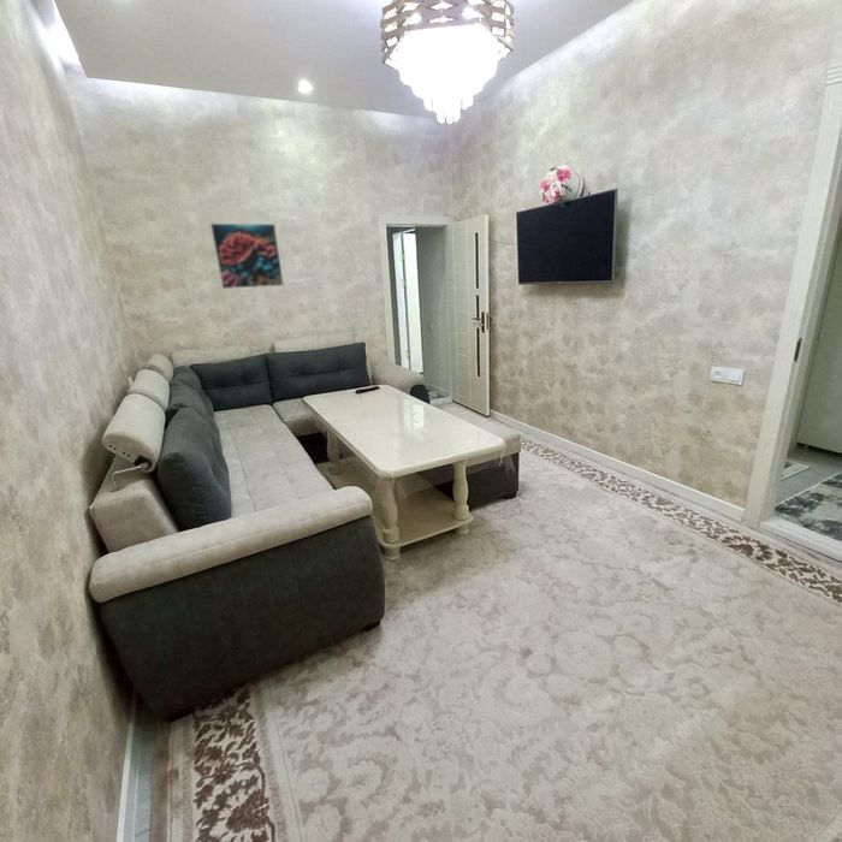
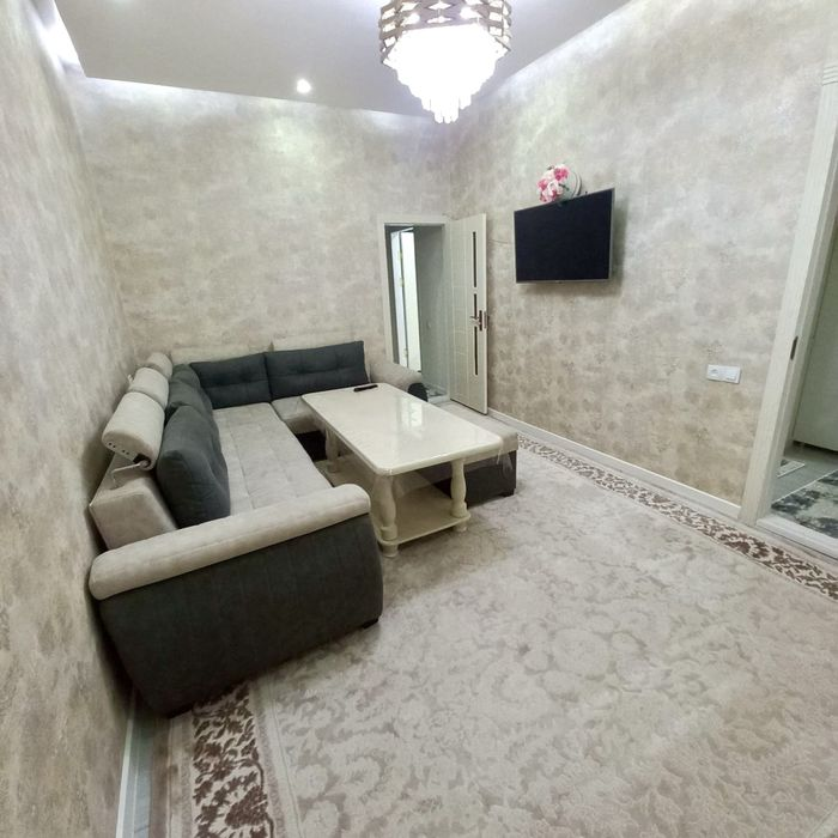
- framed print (248, 256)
